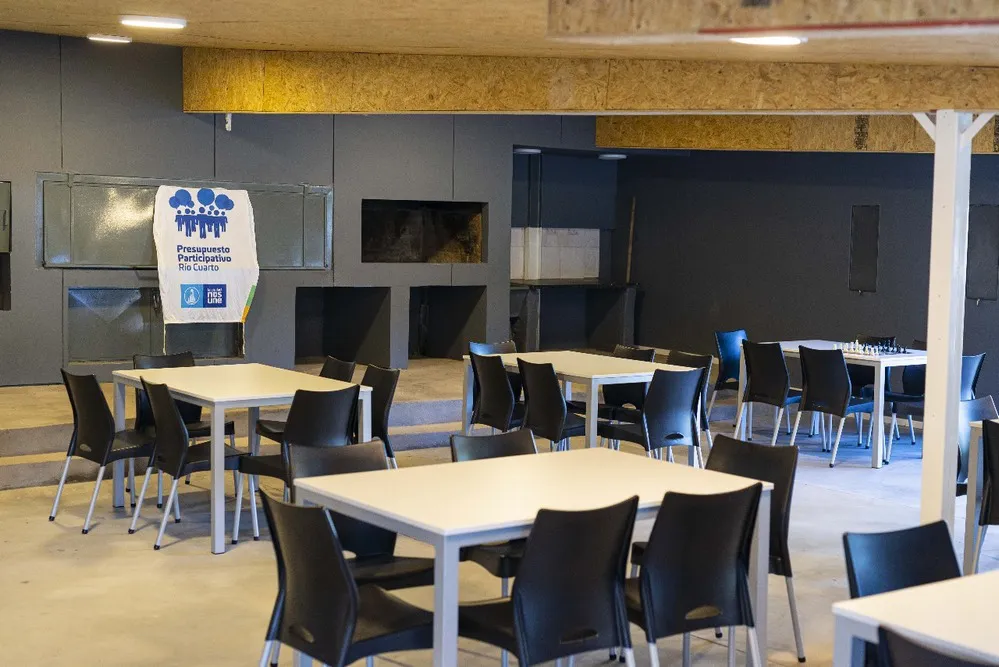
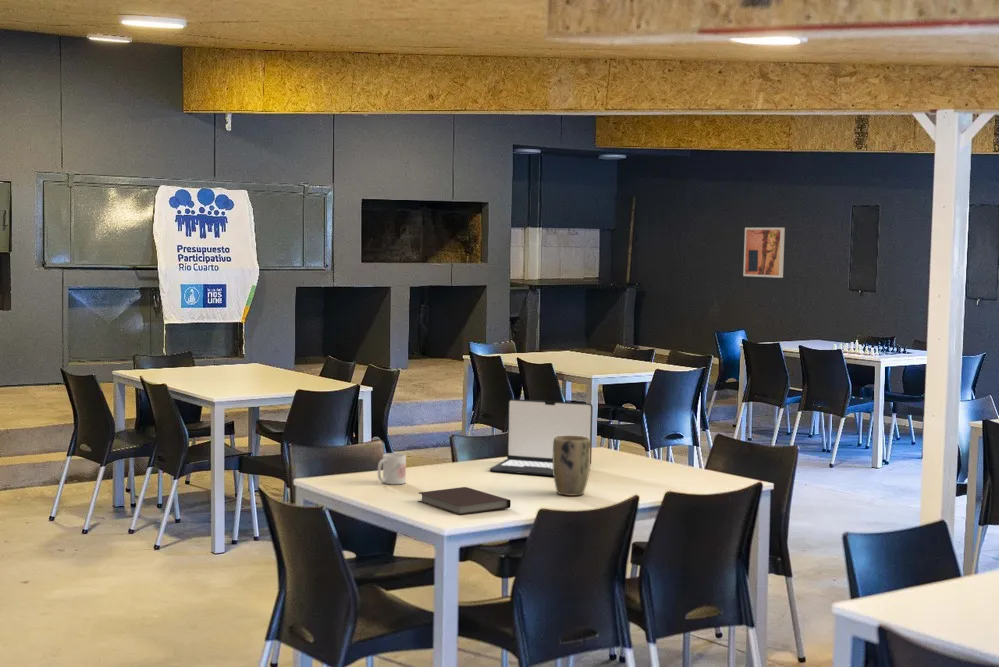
+ mug (390, 469)
+ plant pot (571, 465)
+ laptop (541, 437)
+ wall art (763, 252)
+ notebook (463, 500)
